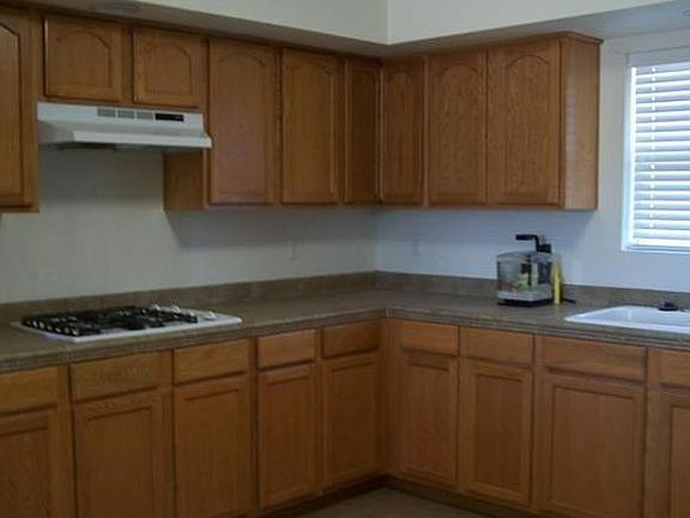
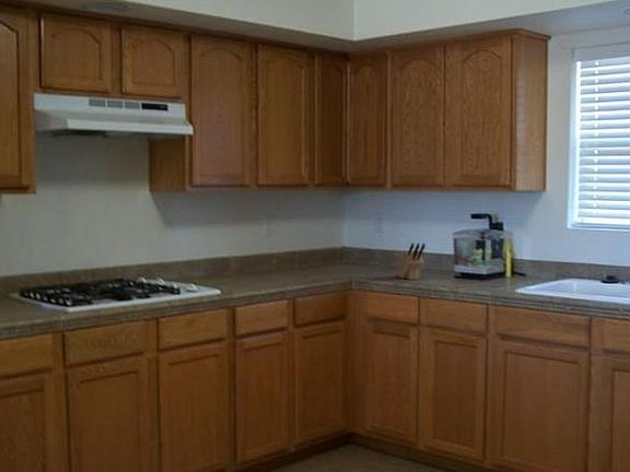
+ knife block (410, 259)
